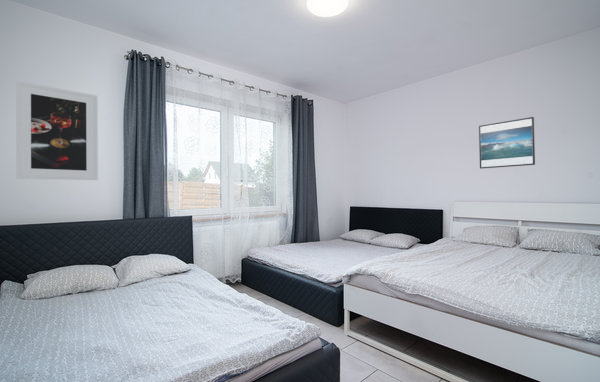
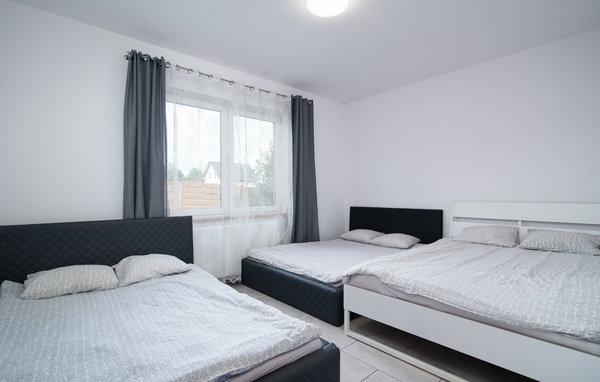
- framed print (60, 134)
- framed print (505, 144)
